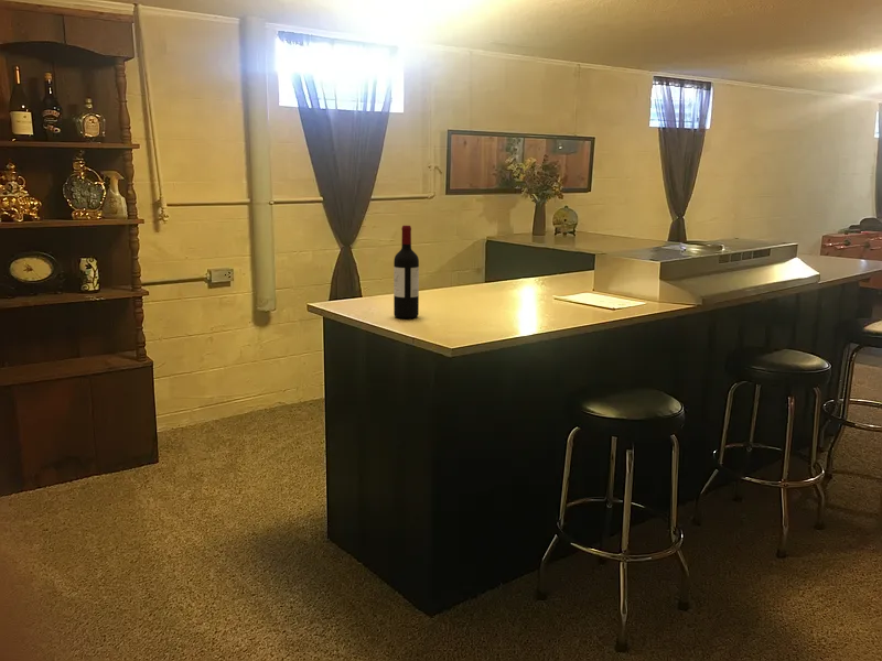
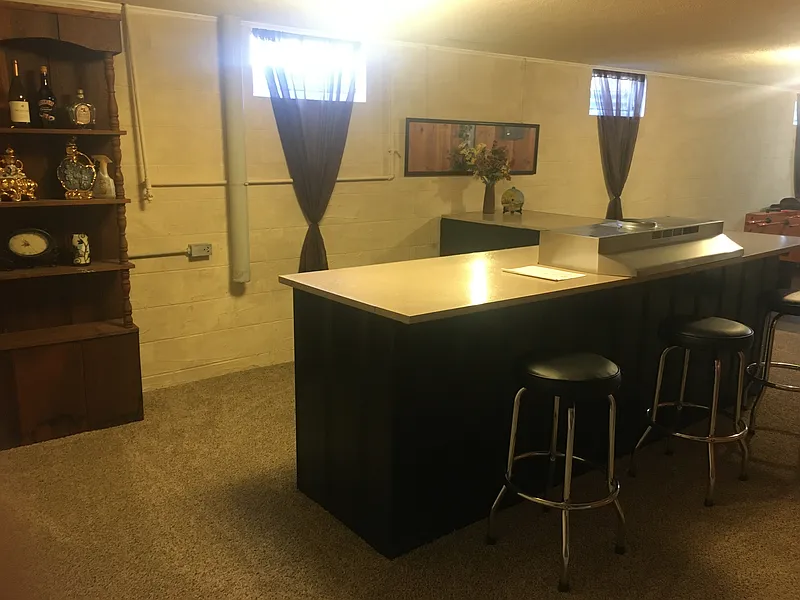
- wine bottle (406, 271)
